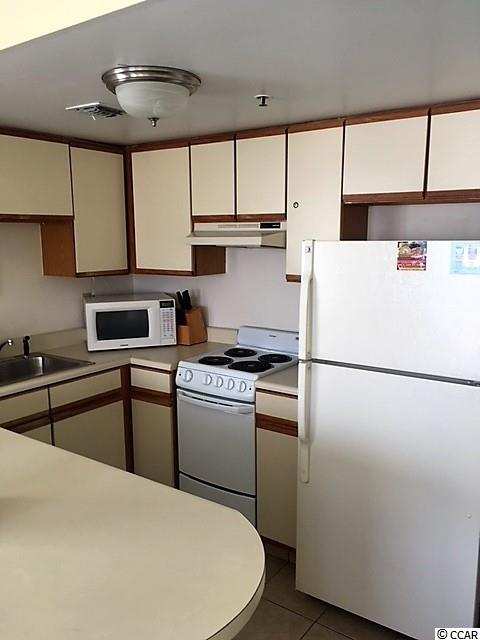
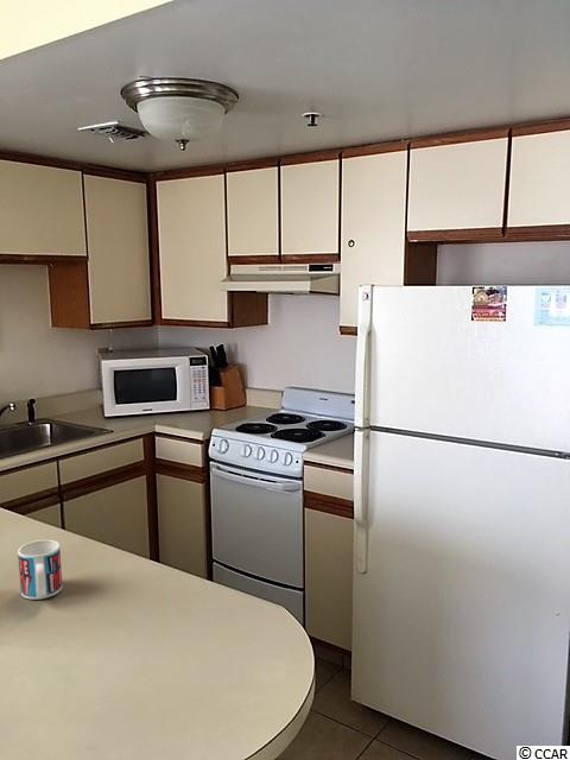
+ mug (43, 571)
